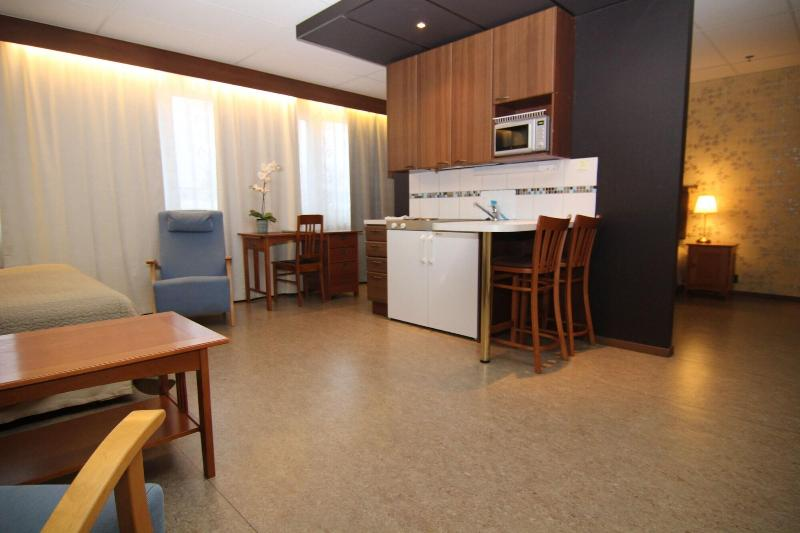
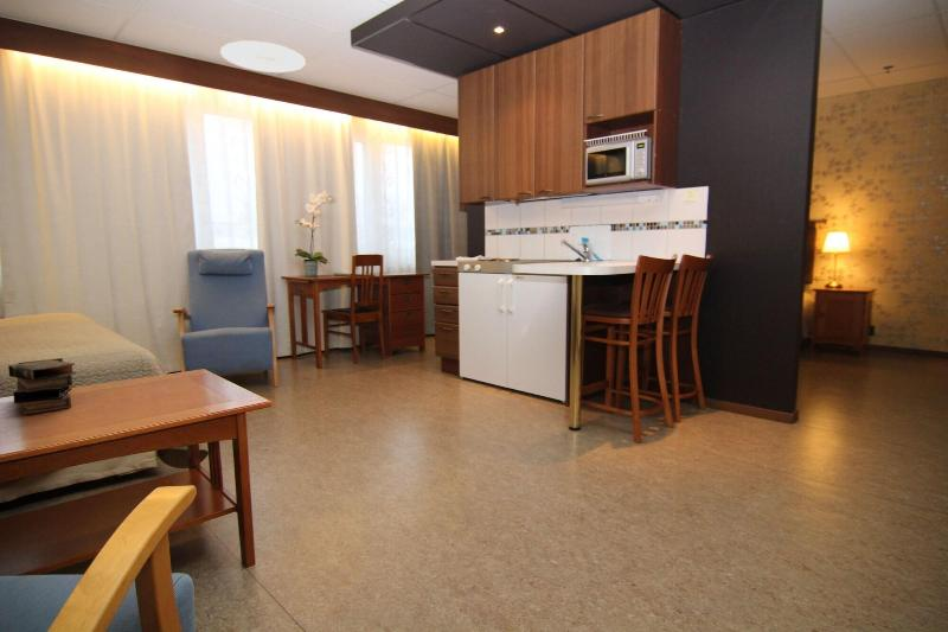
+ ceiling light (263, 53)
+ book (41, 382)
